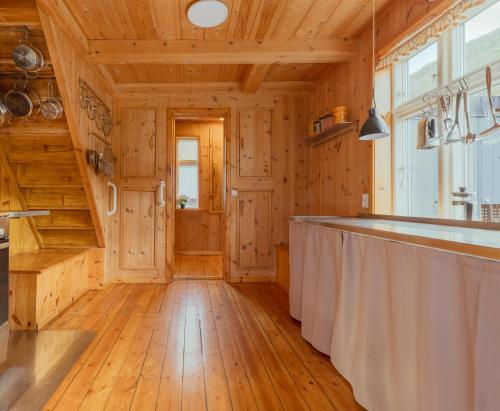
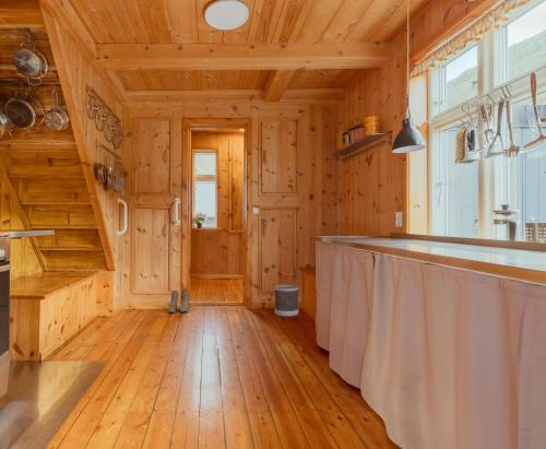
+ boots (176, 300)
+ wastebasket (285, 299)
